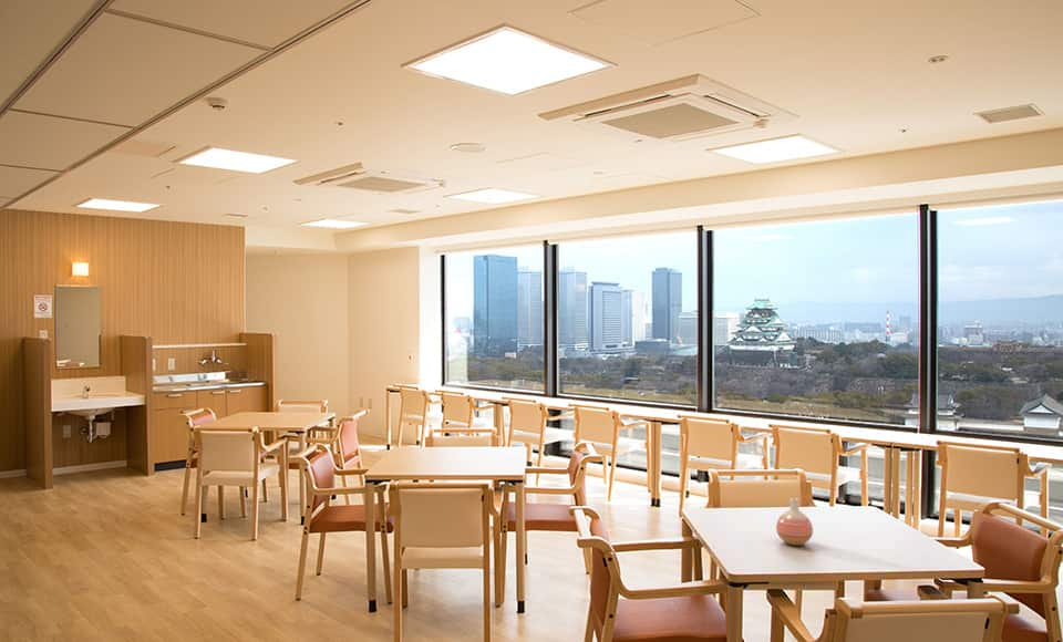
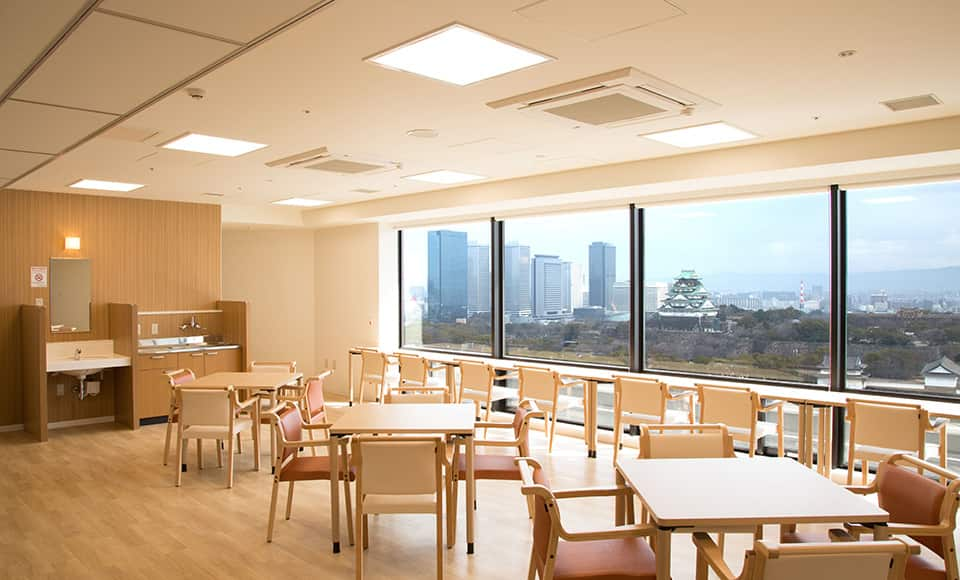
- vase (794, 520)
